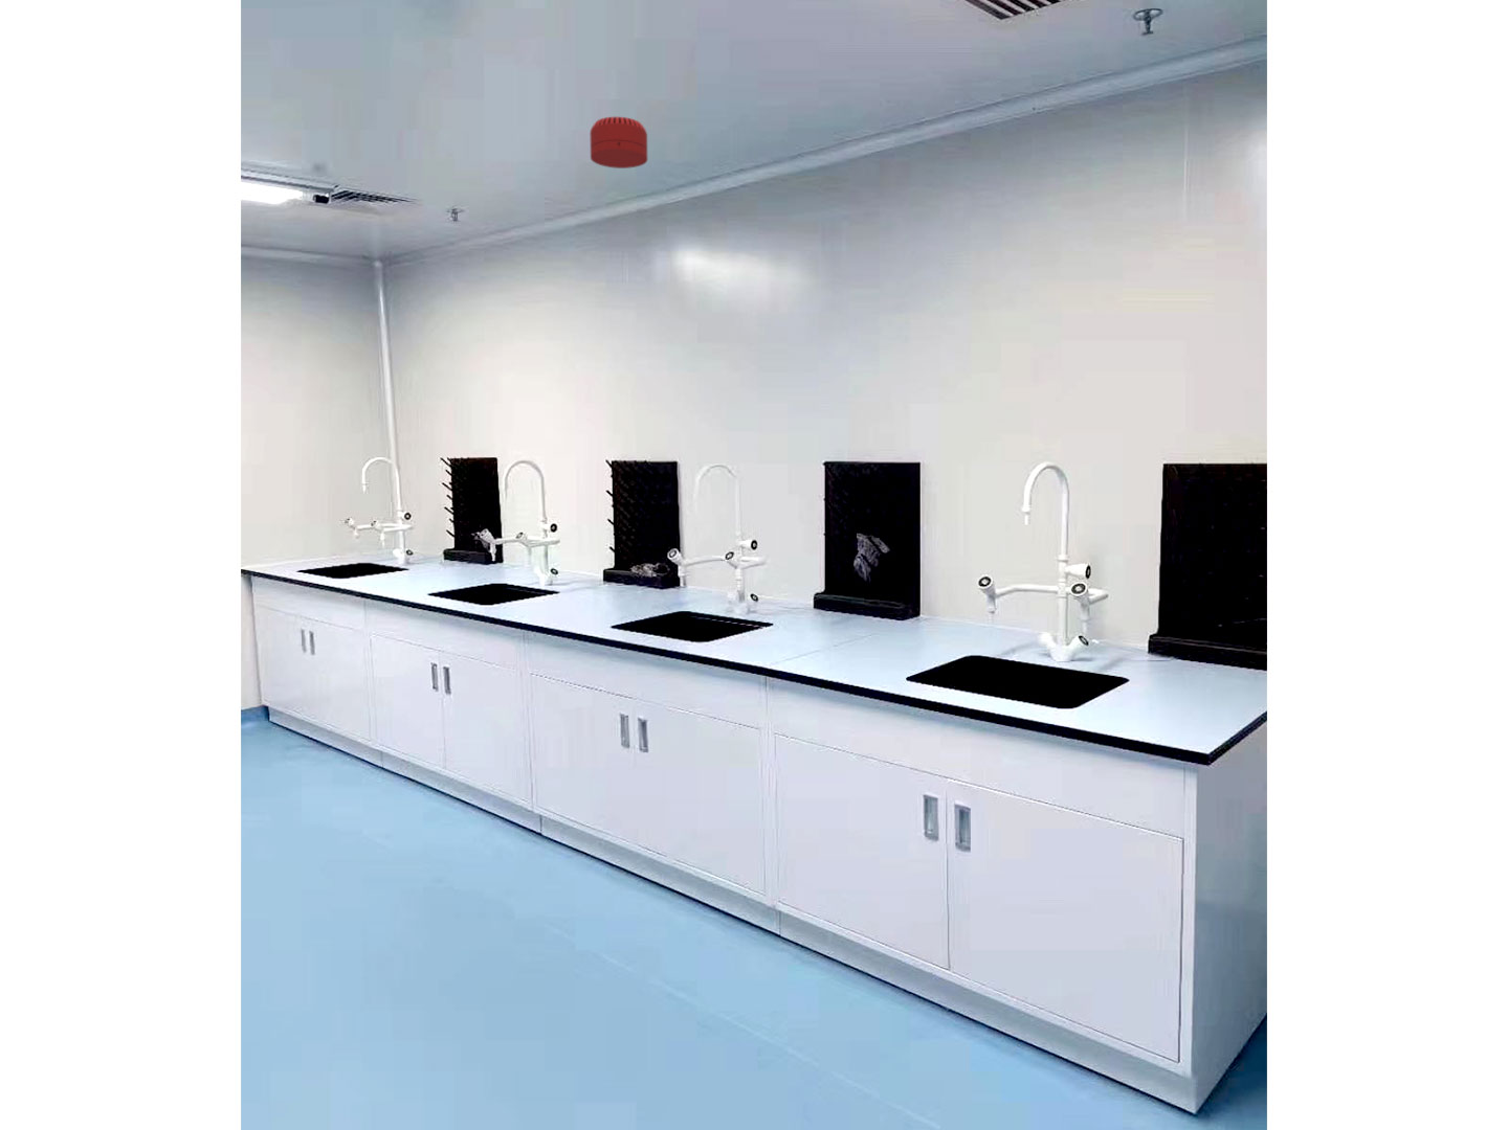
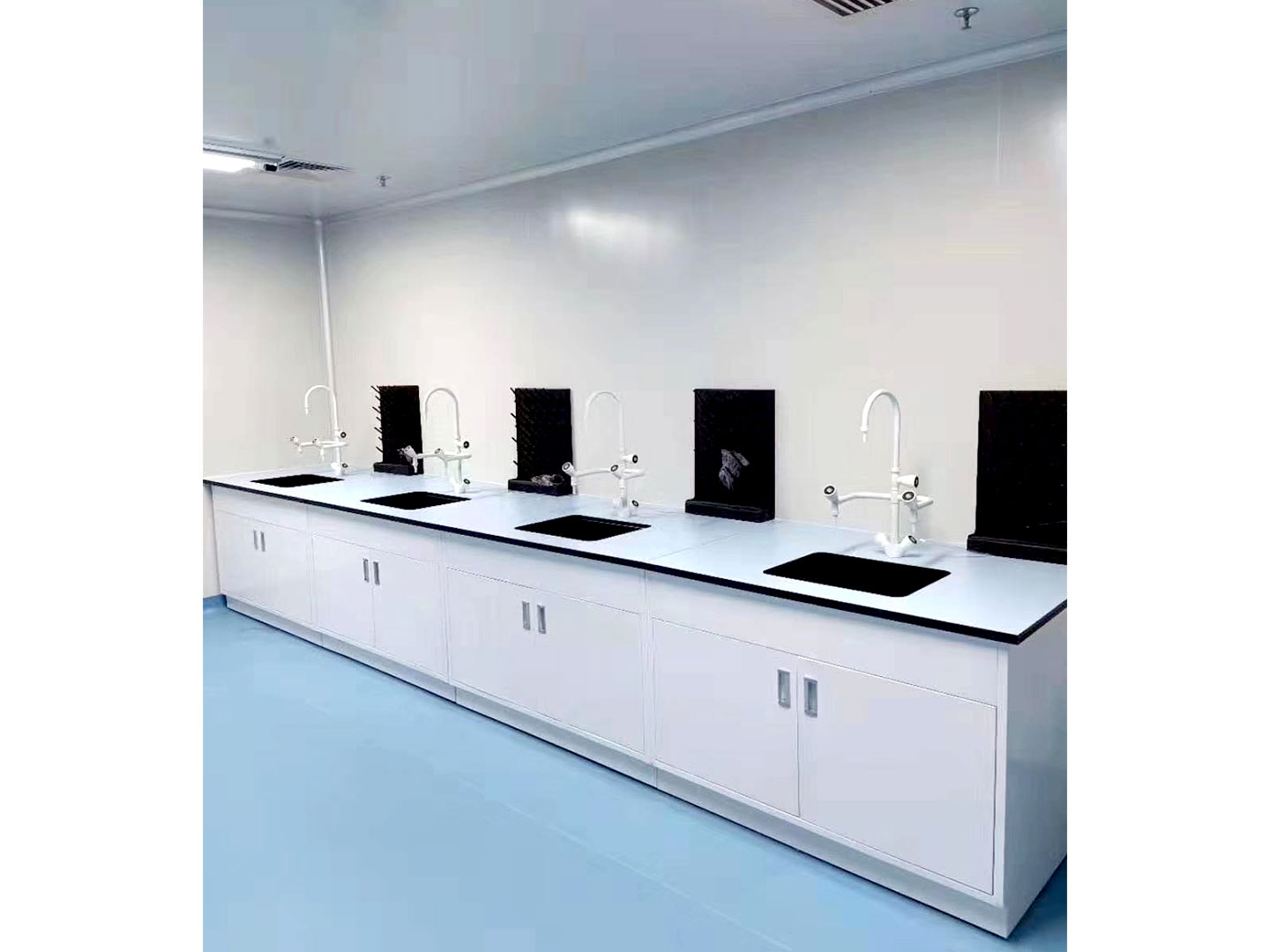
- smoke detector (617, 141)
